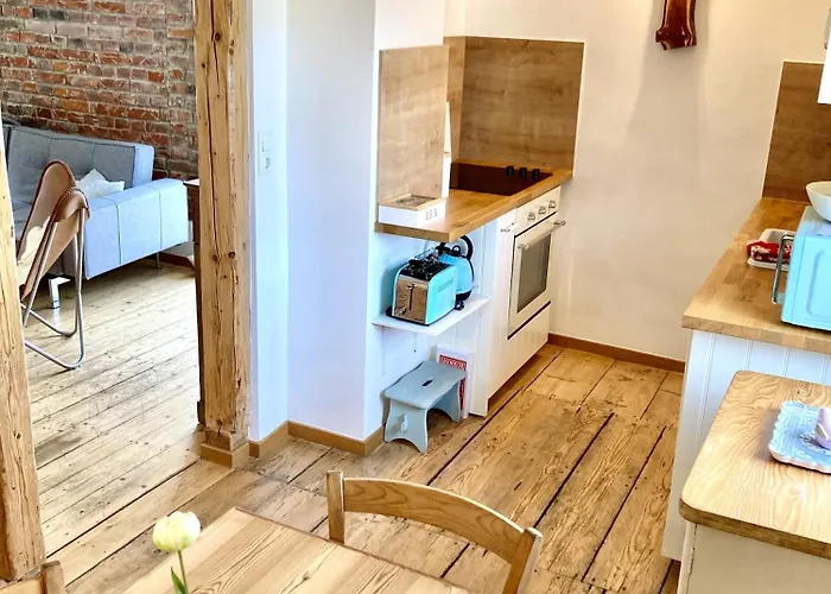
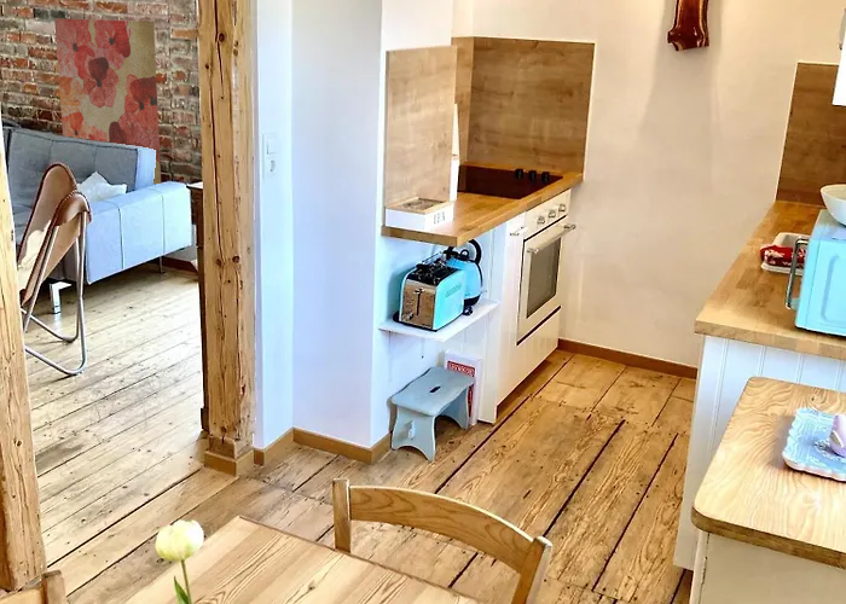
+ wall art (108, 105)
